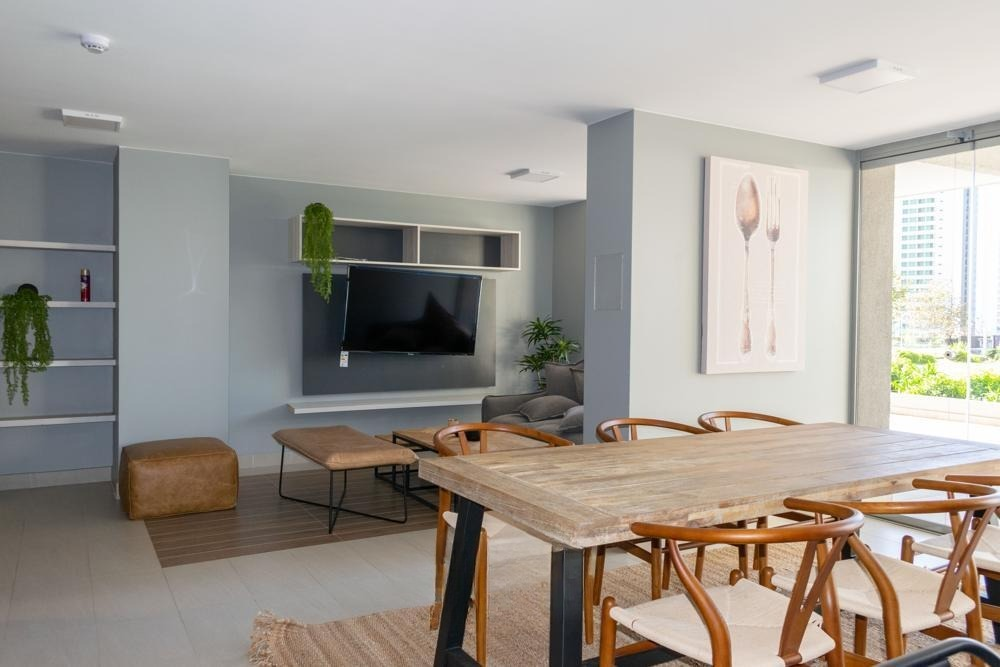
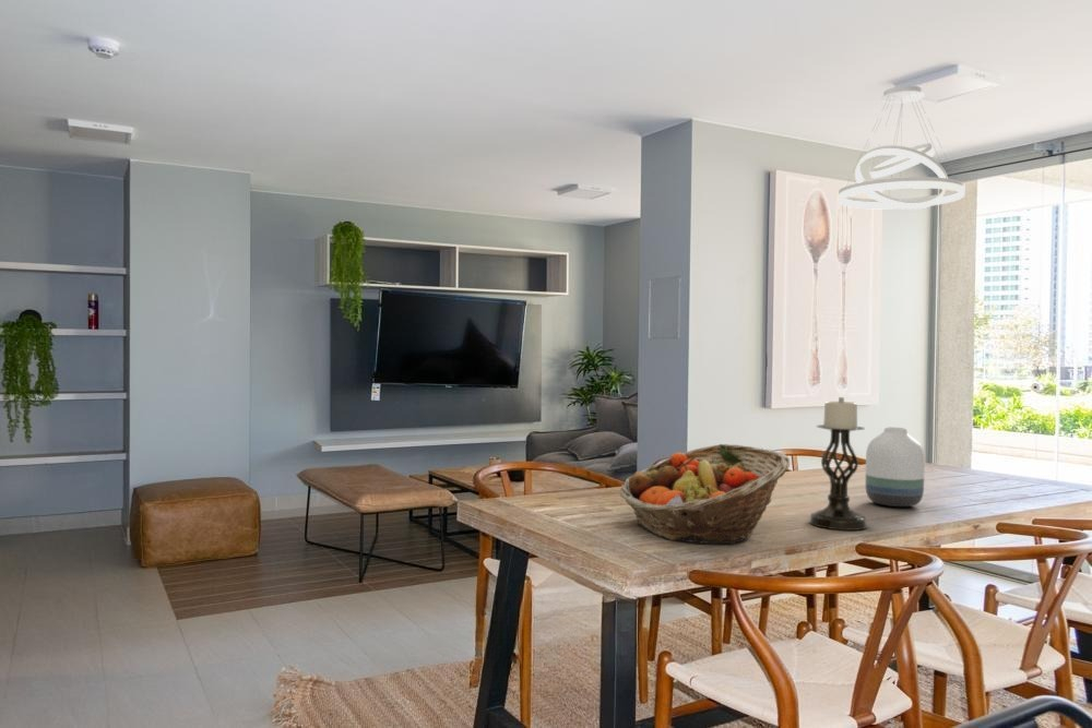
+ fruit basket (702, 489)
+ pendant light (901, 147)
+ vase (894, 466)
+ candle holder (840, 461)
